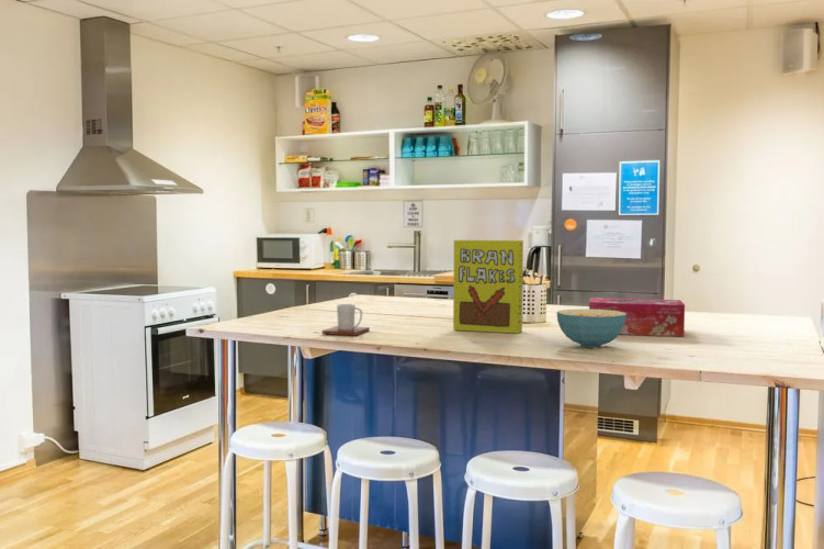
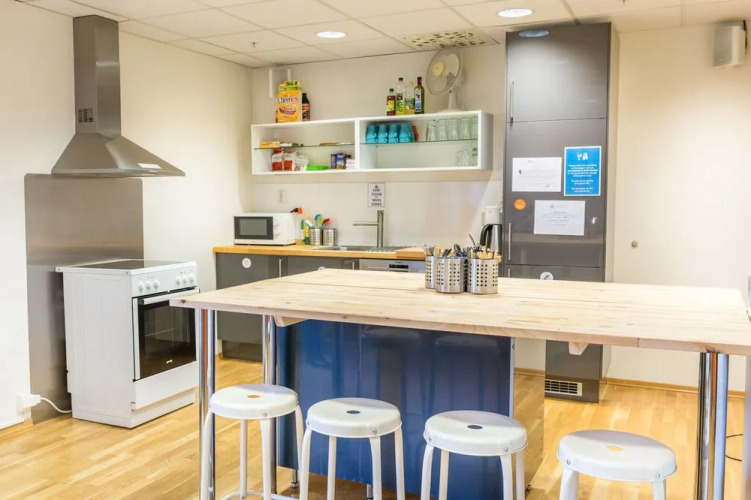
- mug (346, 318)
- tissue box (634, 316)
- cereal bowl (590, 328)
- cereal box (487, 284)
